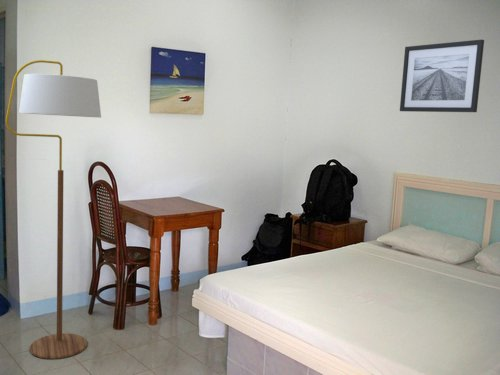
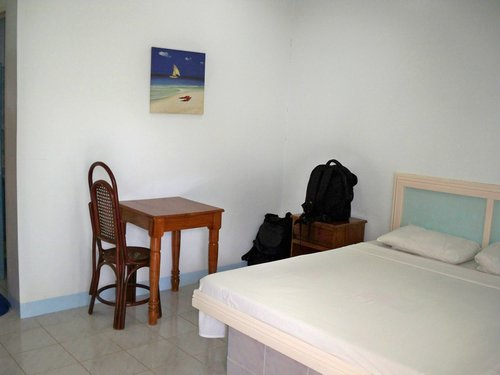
- wall art (439, 77)
- floor lamp (58, 209)
